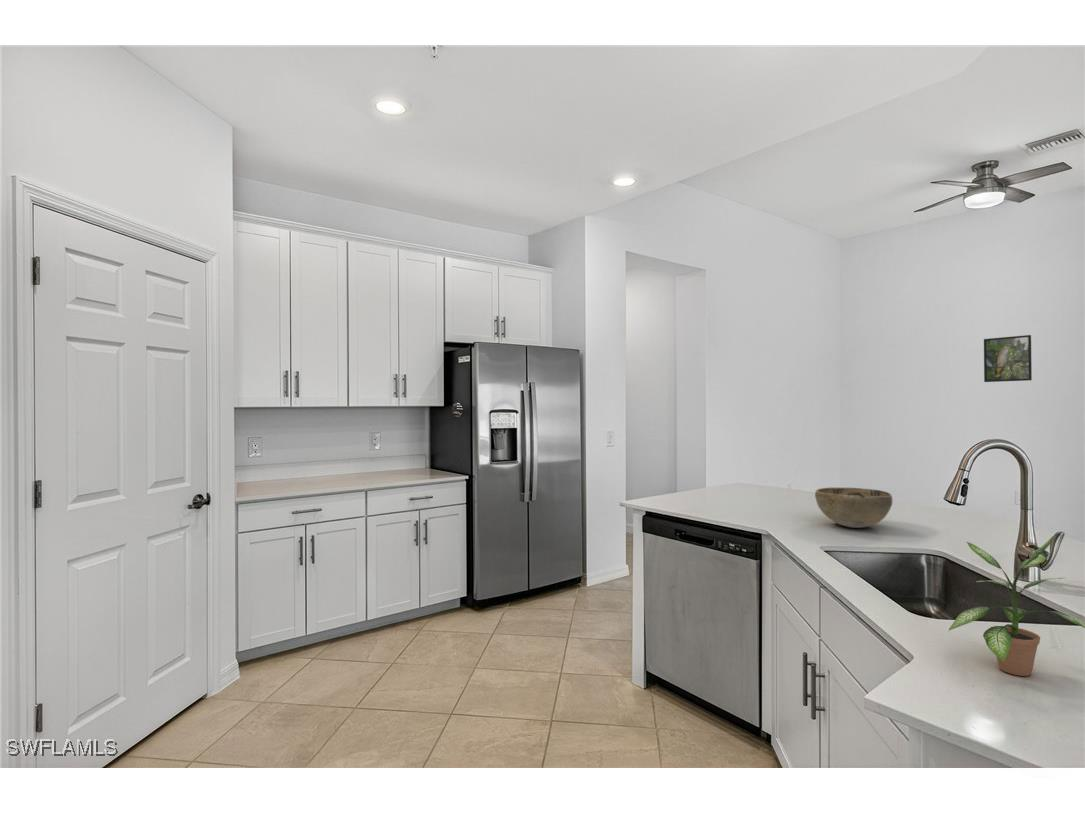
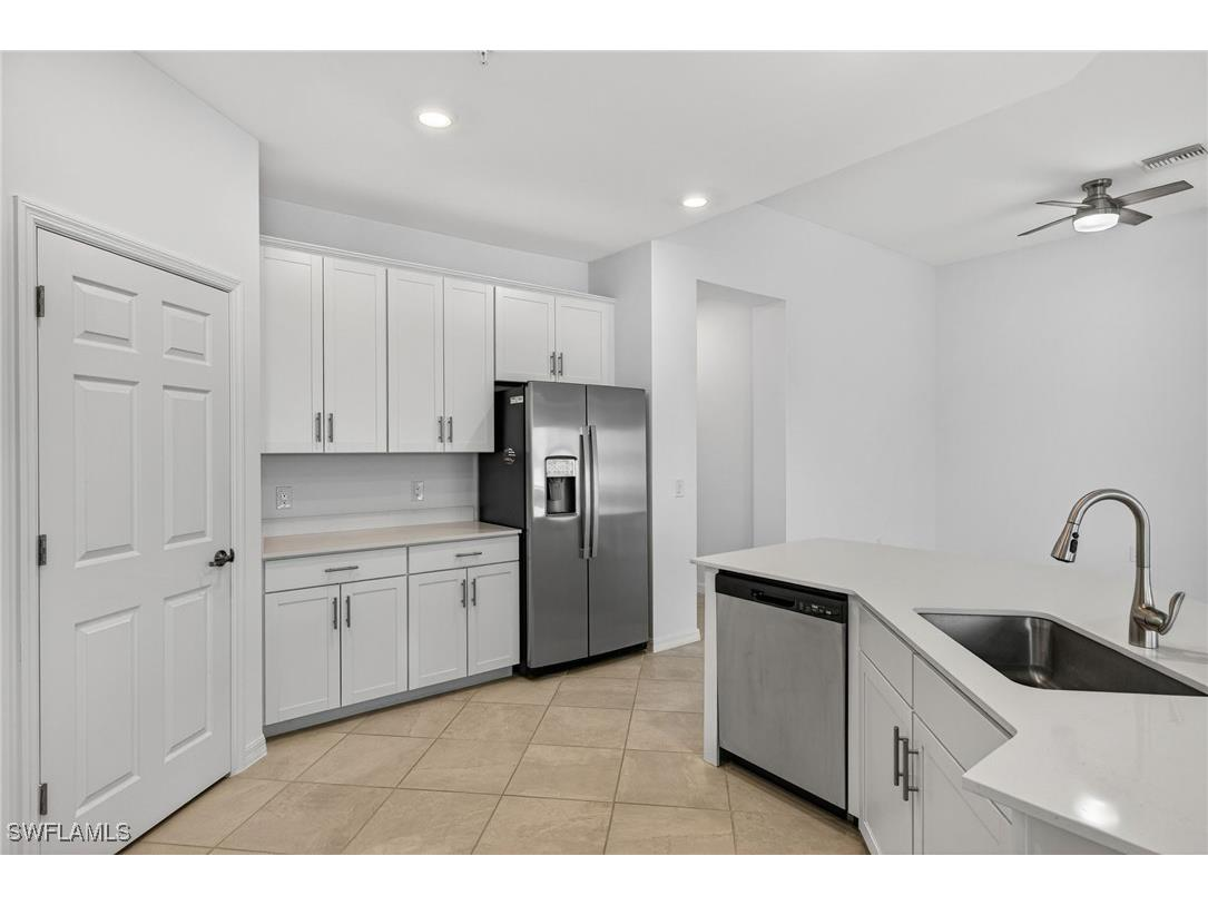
- potted plant (1017, 605)
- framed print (1007, 359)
- decorative bowl (852, 508)
